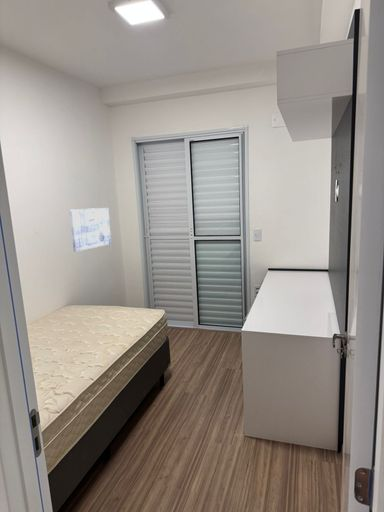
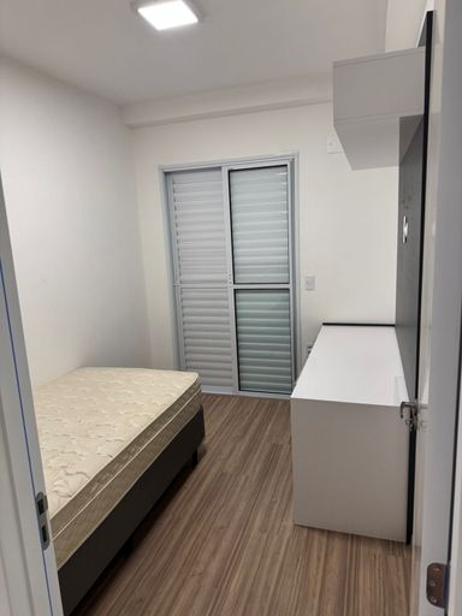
- wall art (92, 228)
